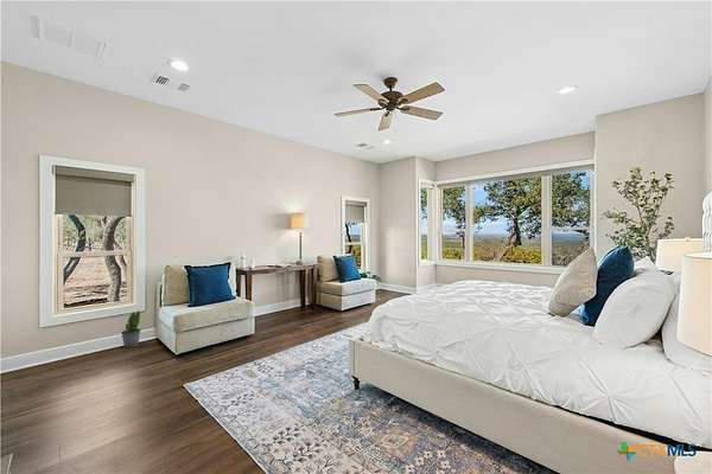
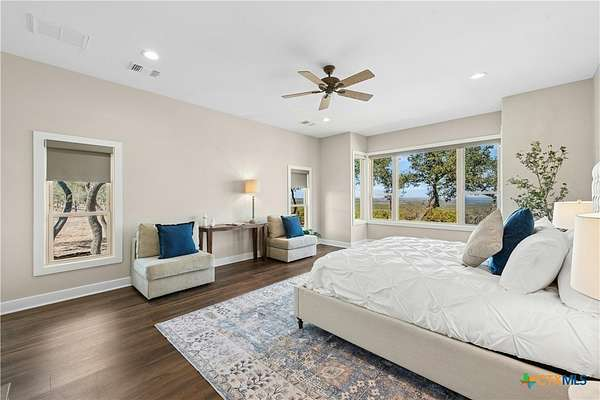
- potted plant (131, 327)
